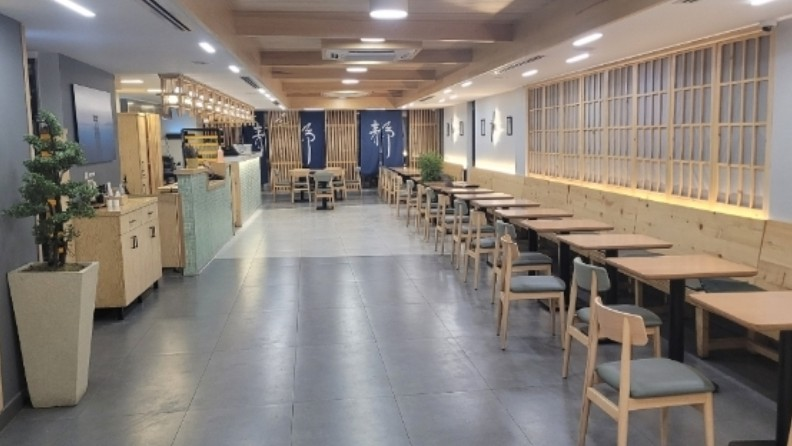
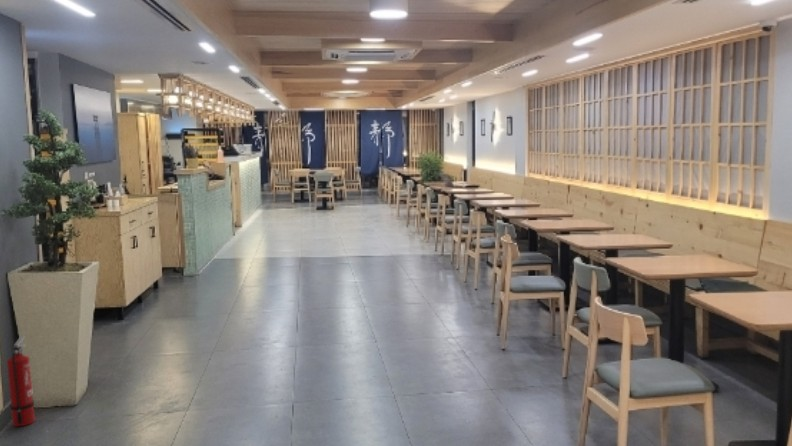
+ fire extinguisher (21, 380)
